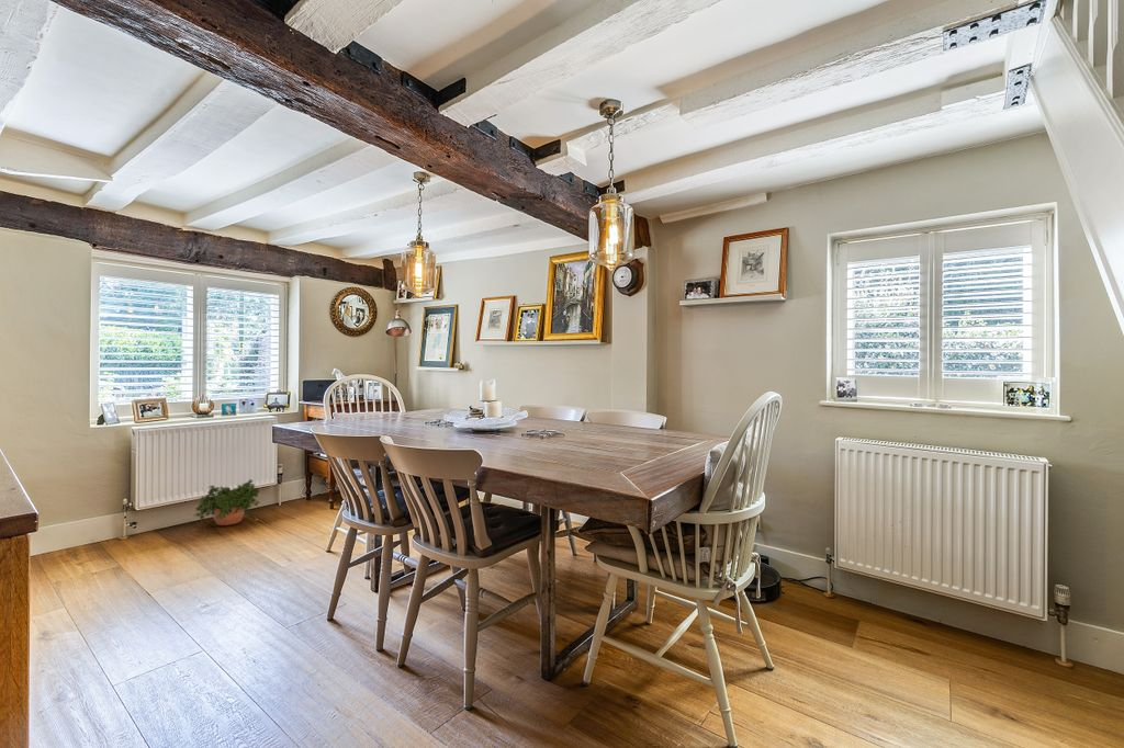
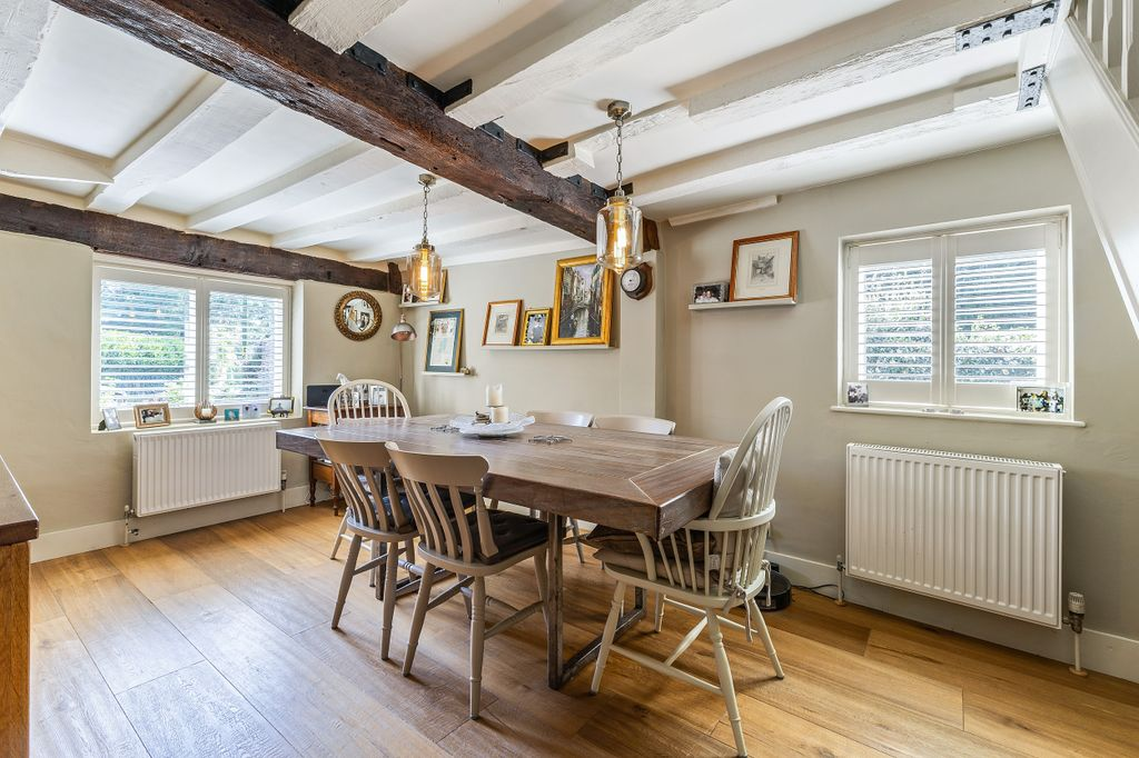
- potted plant (227, 503)
